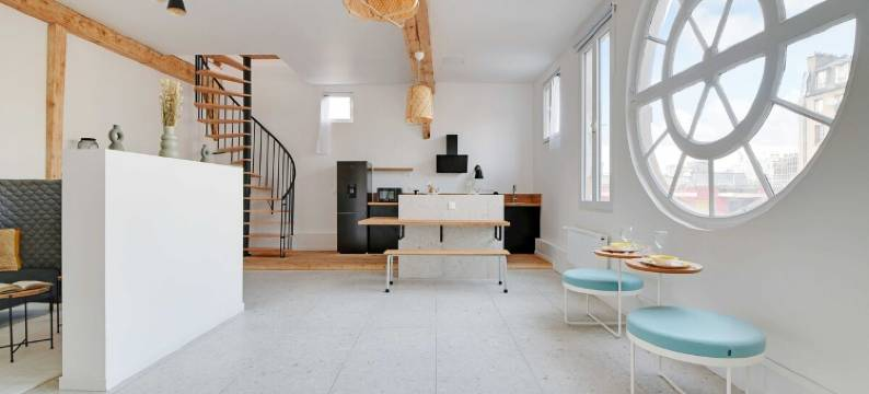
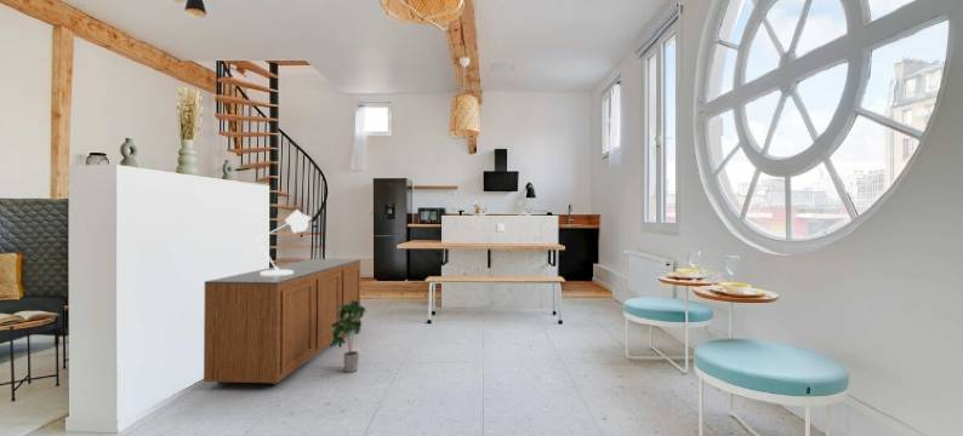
+ potted plant (347, 335)
+ table lamp (294, 233)
+ sideboard (300, 309)
